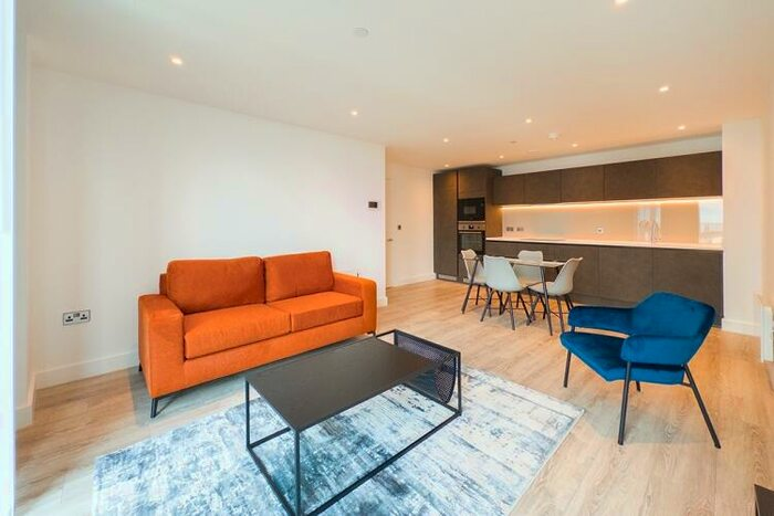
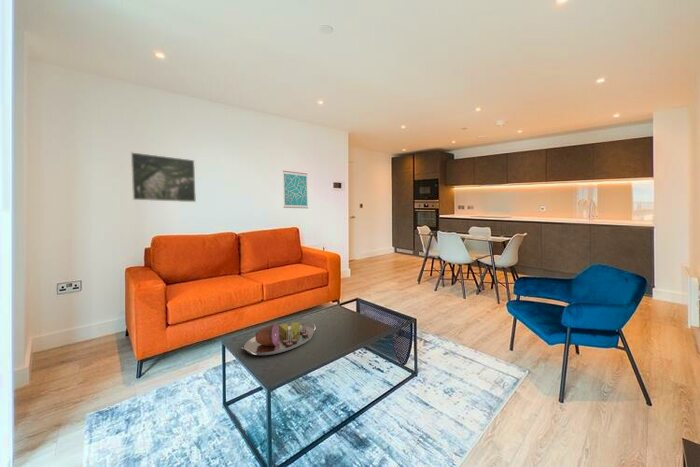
+ wall art (295, 190)
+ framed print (165, 178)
+ serving tray (281, 330)
